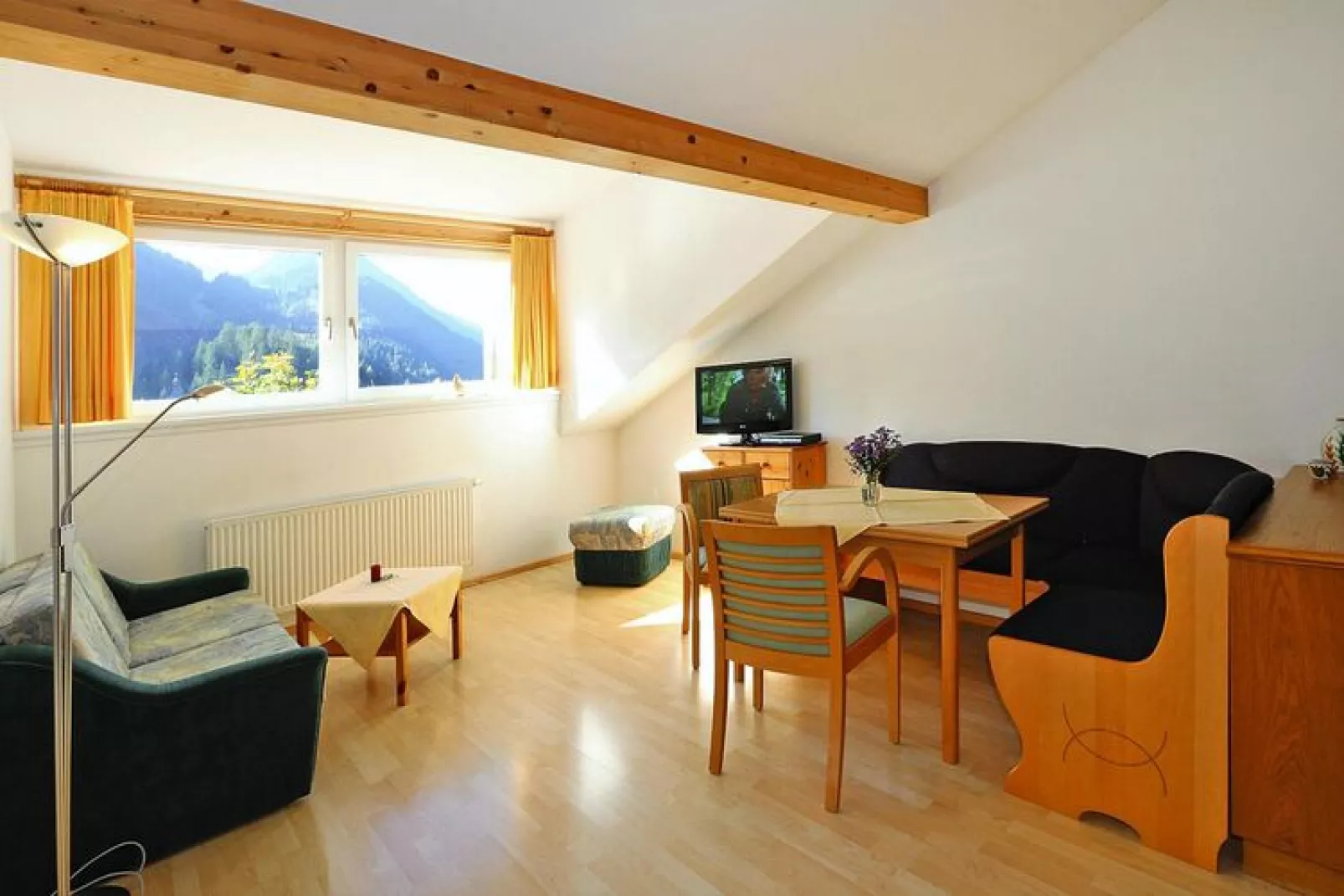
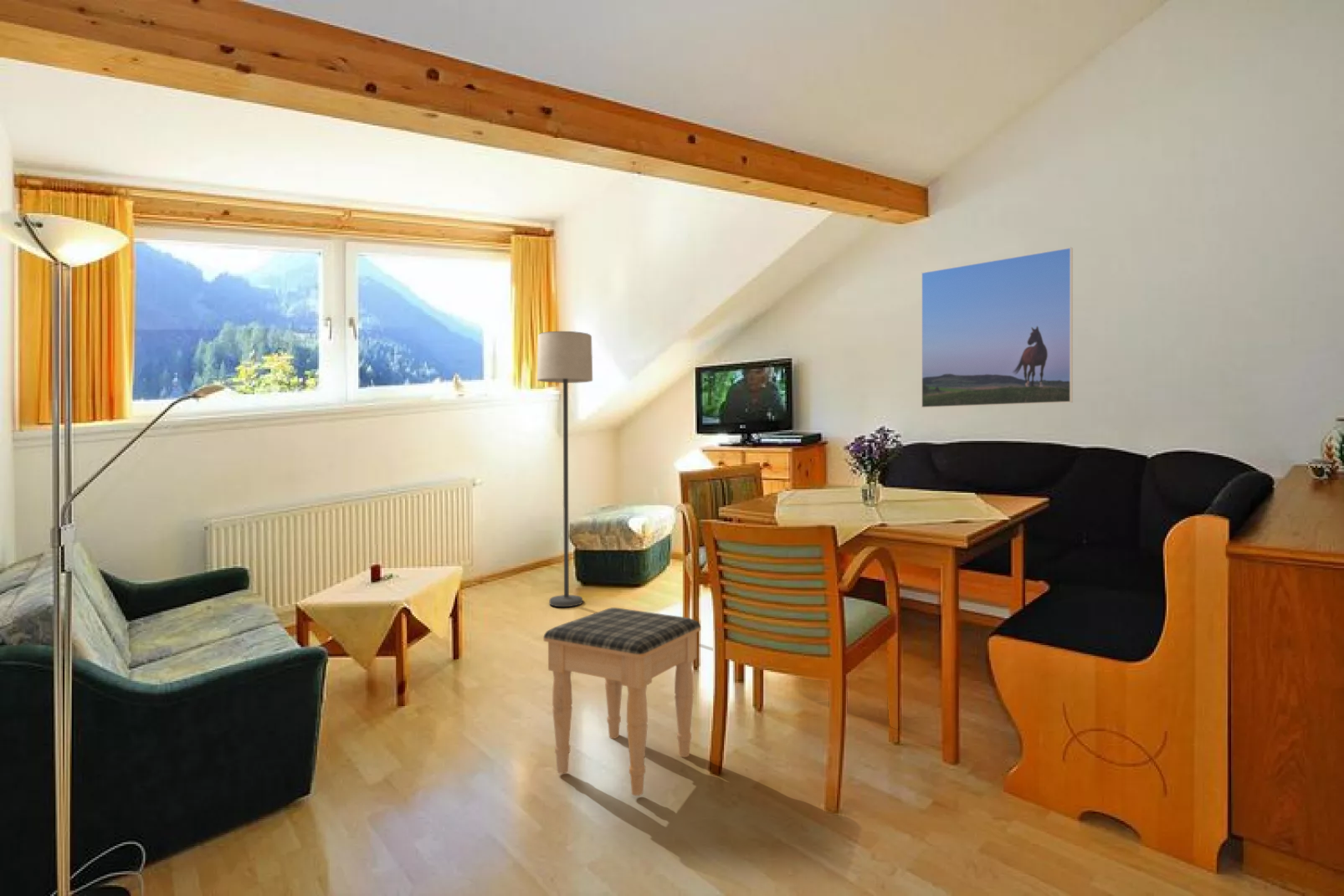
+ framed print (992, 333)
+ lamp (565, 468)
+ footstool (621, 692)
